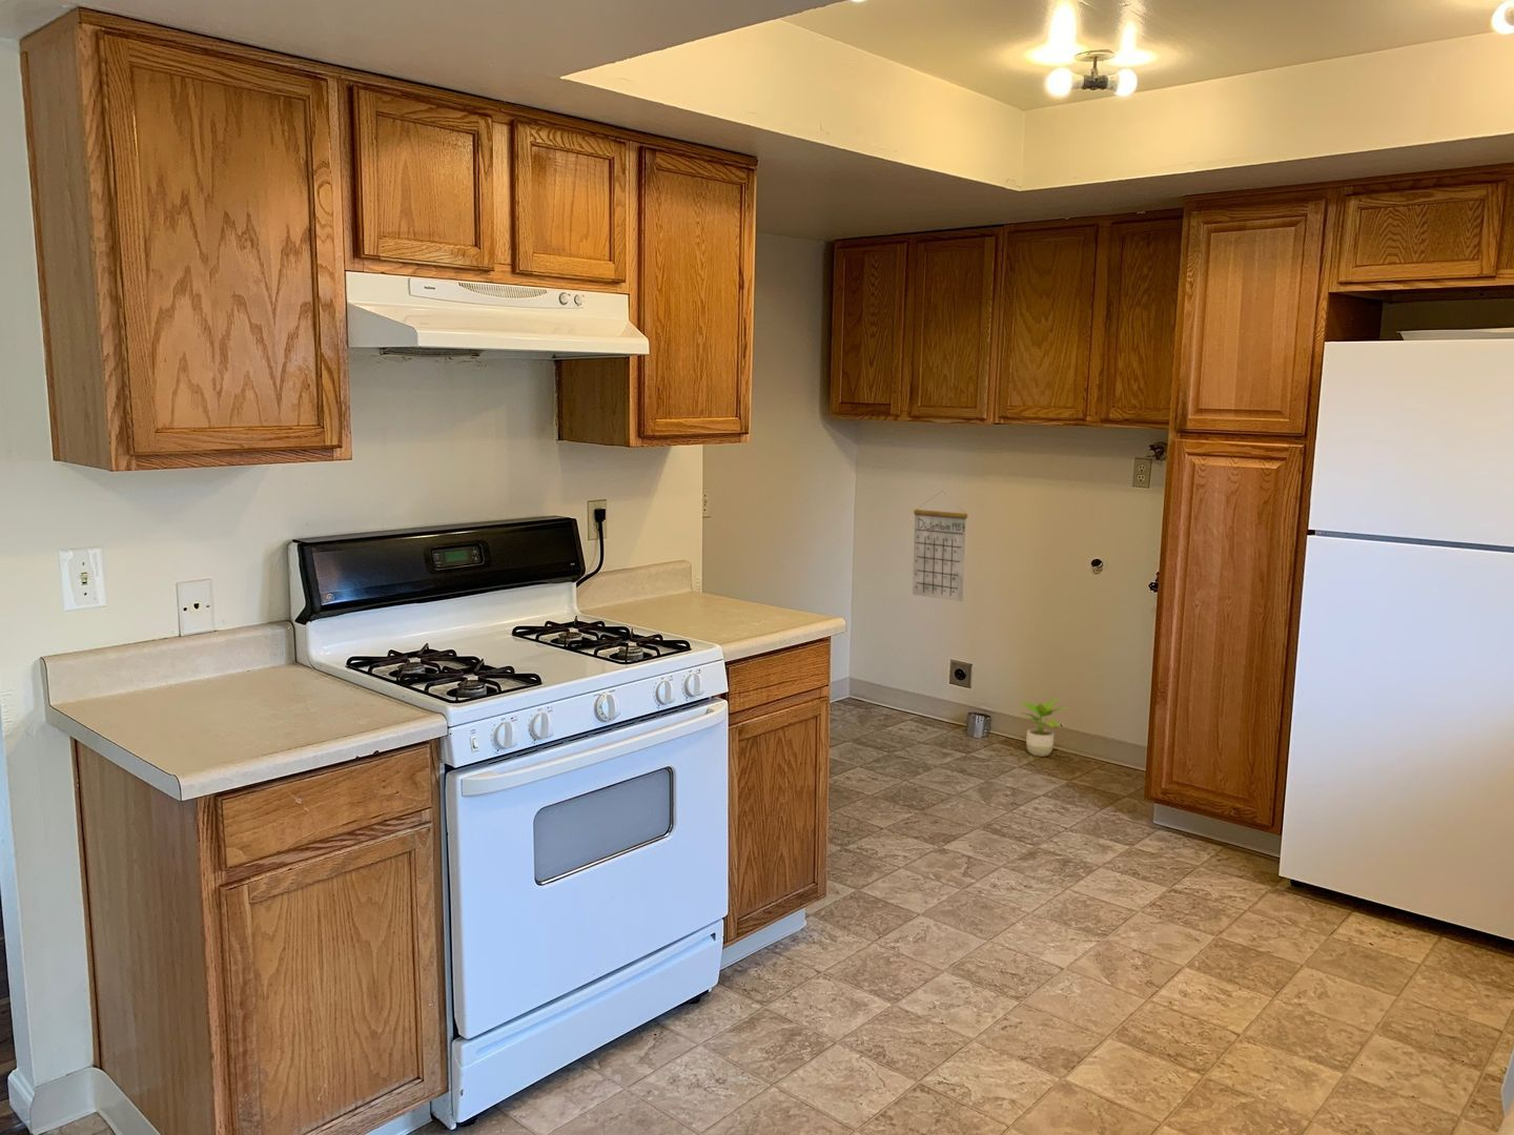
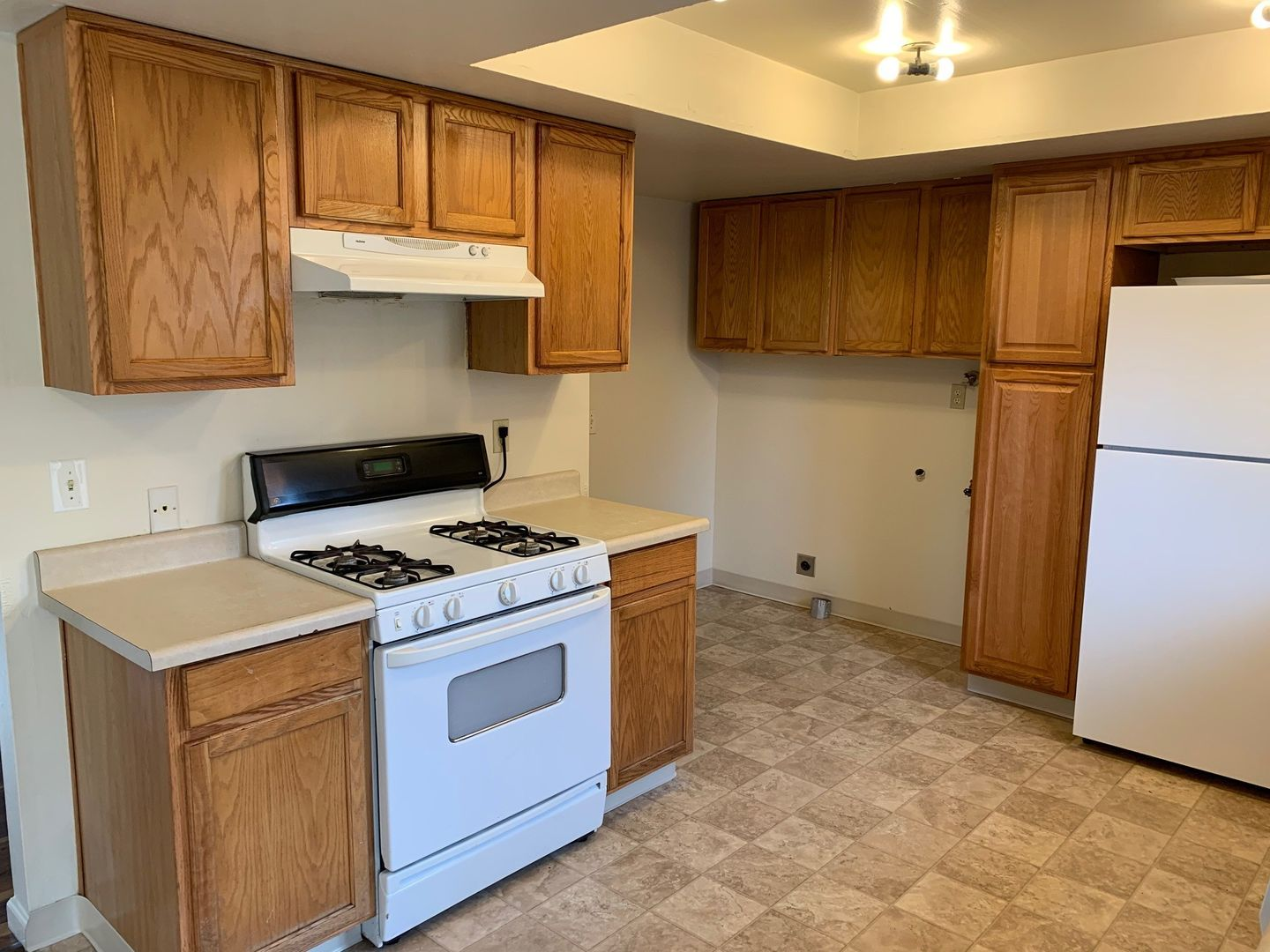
- potted plant (1042, 724)
- calendar (939, 545)
